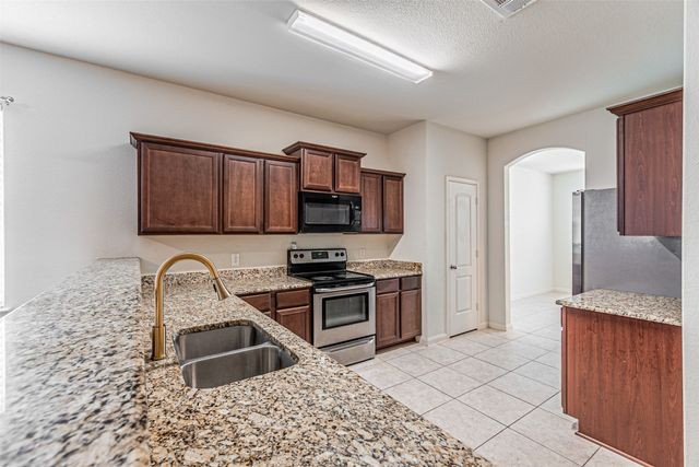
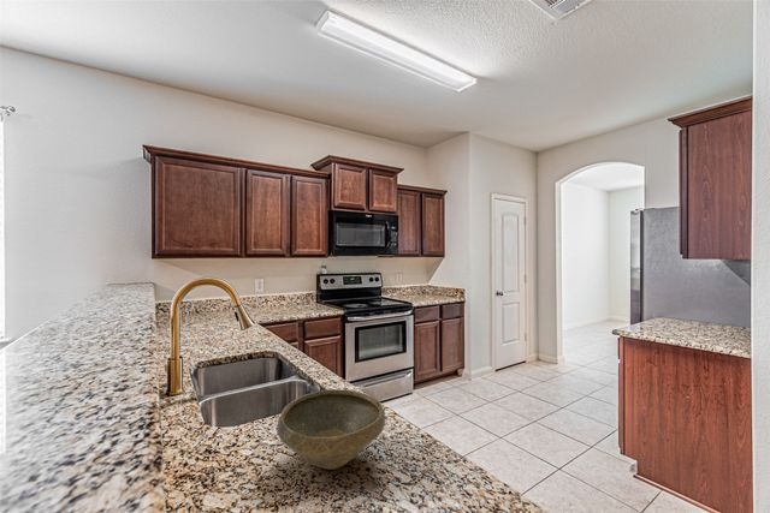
+ bowl (332, 434)
